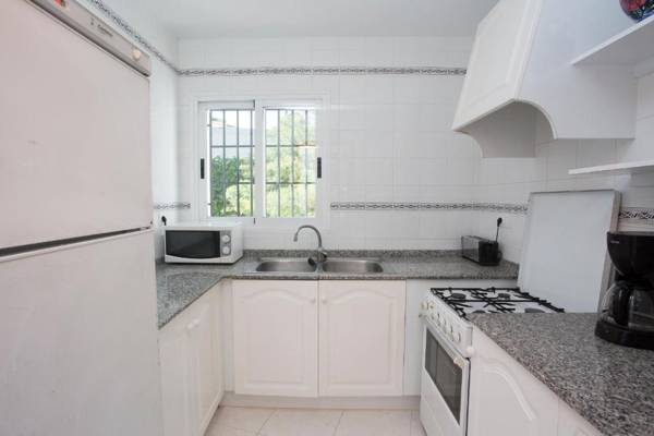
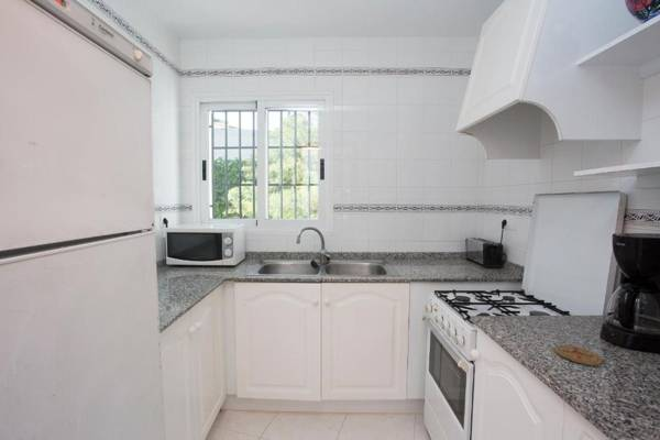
+ coaster (578, 354)
